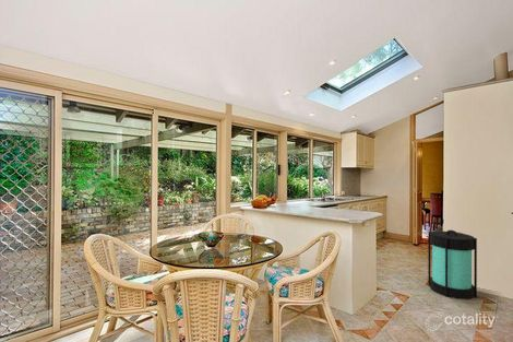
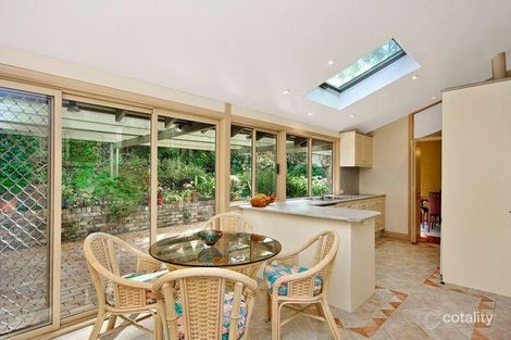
- lantern (451, 260)
